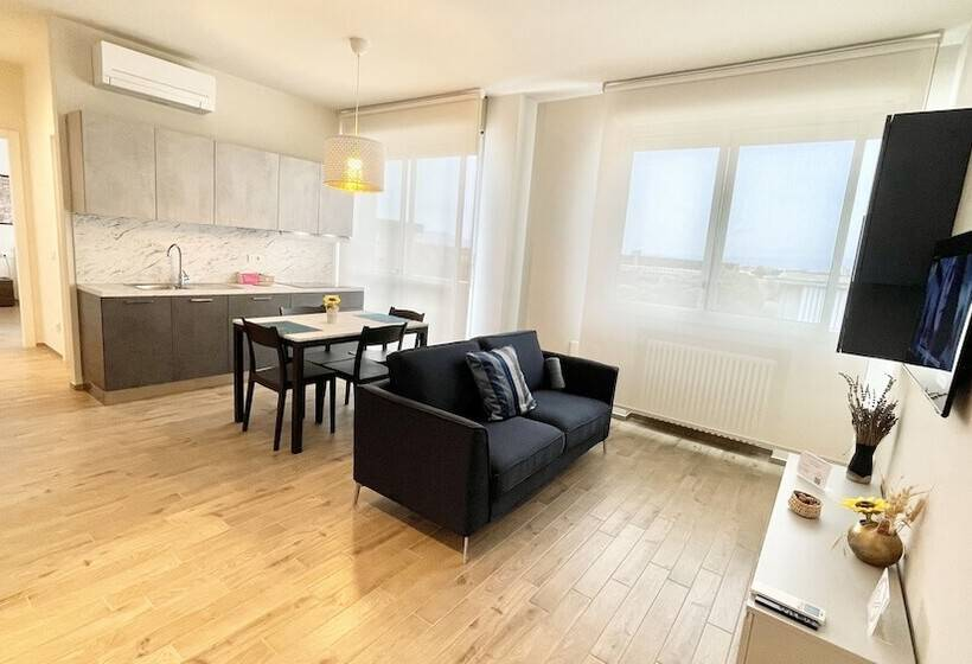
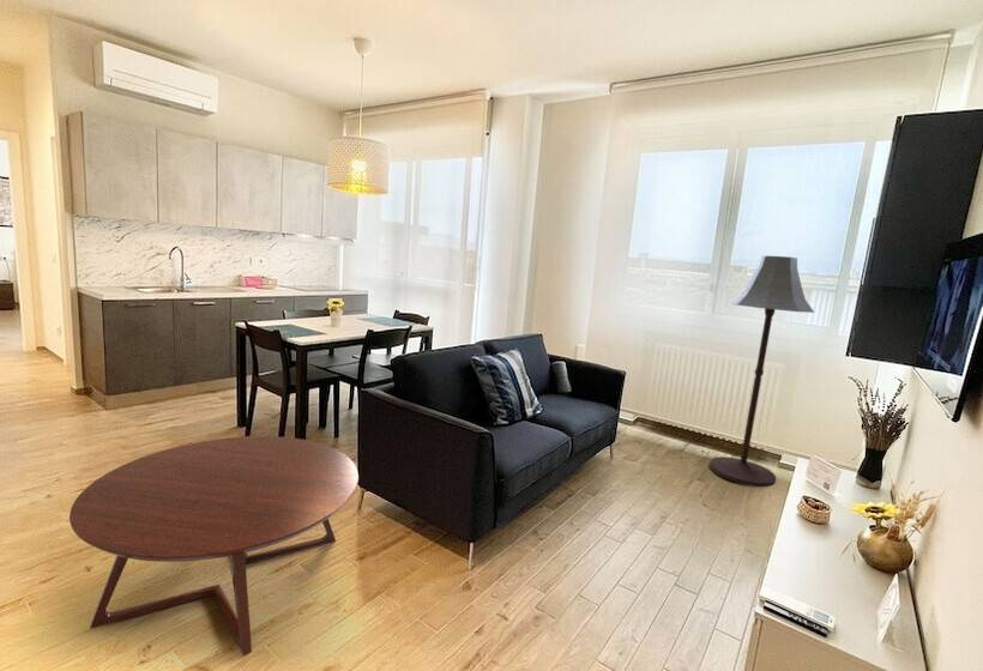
+ floor lamp (759, 368)
+ coffee table (231, 530)
